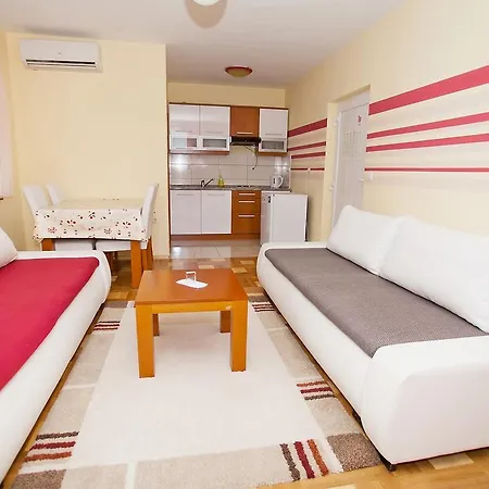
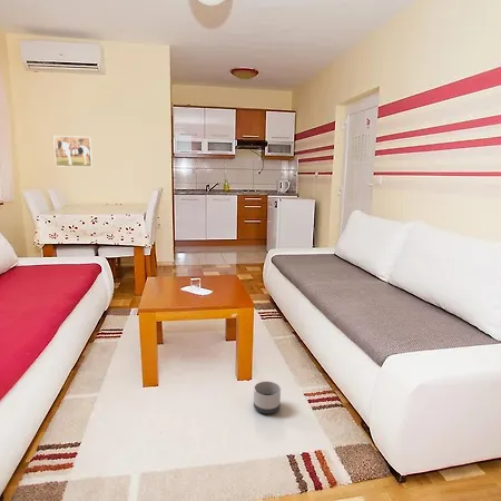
+ planter (266, 397)
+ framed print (72, 151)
